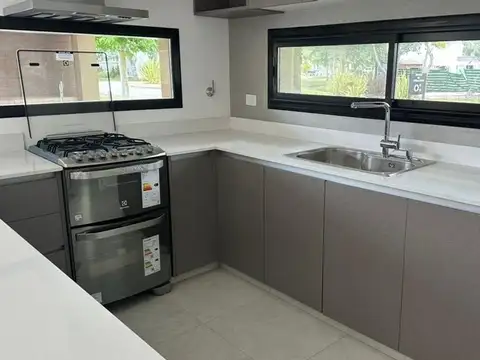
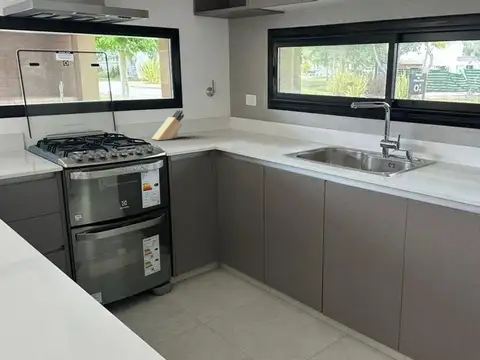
+ knife block (168, 124)
